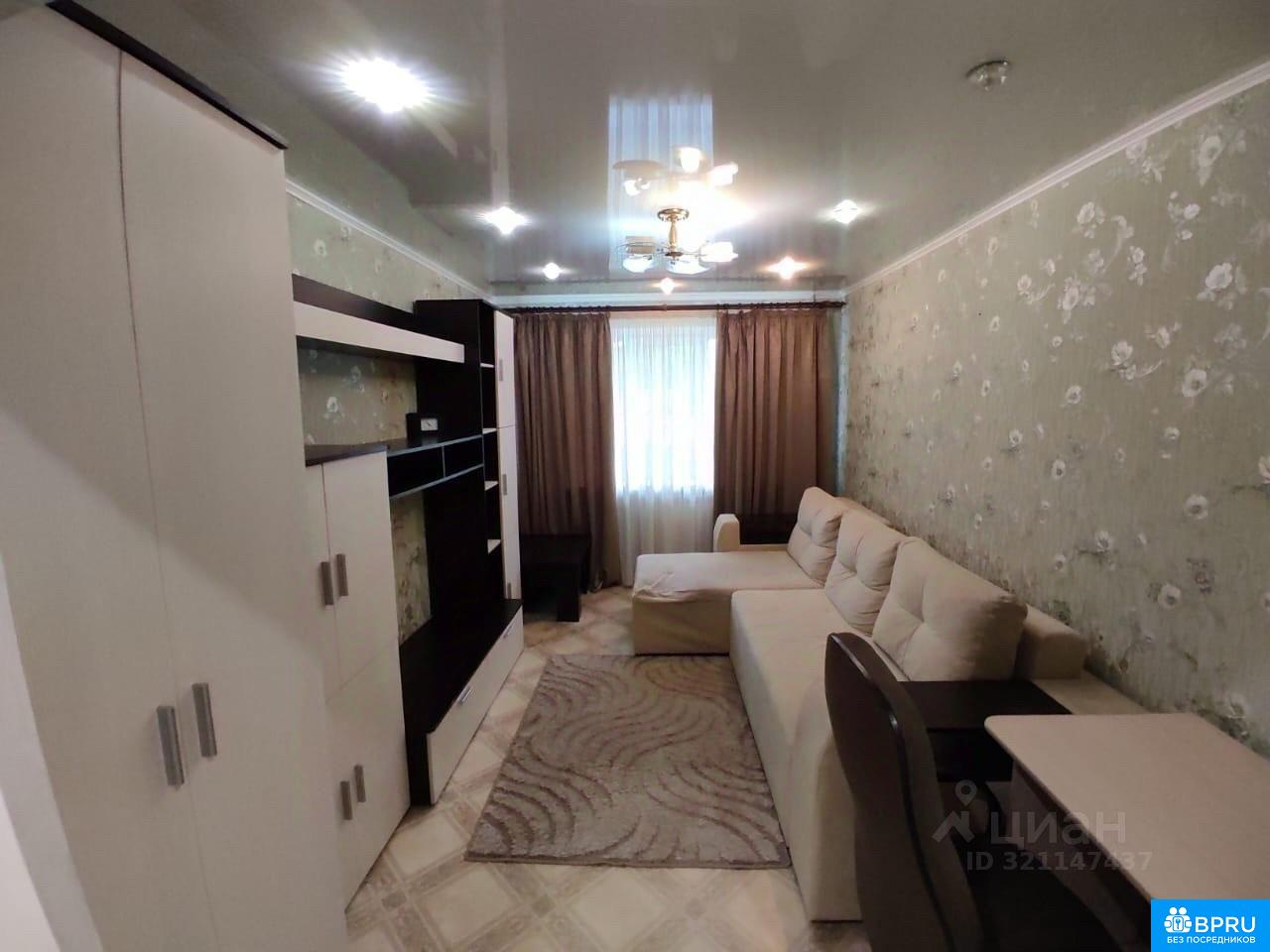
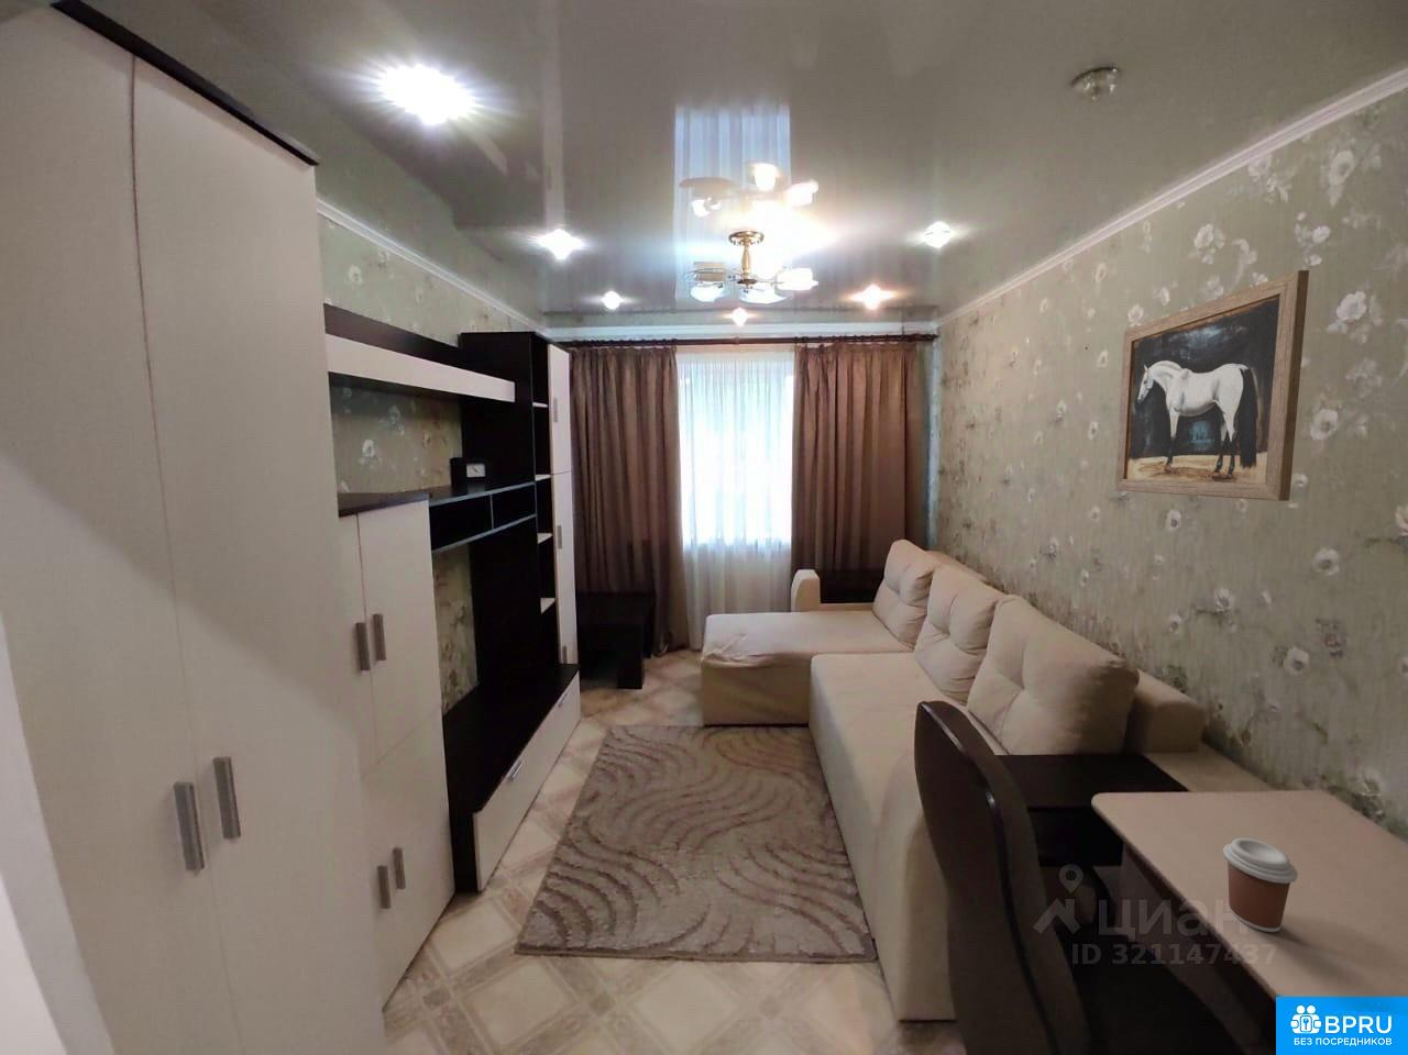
+ coffee cup (1256, 883)
+ wall art (1193, 401)
